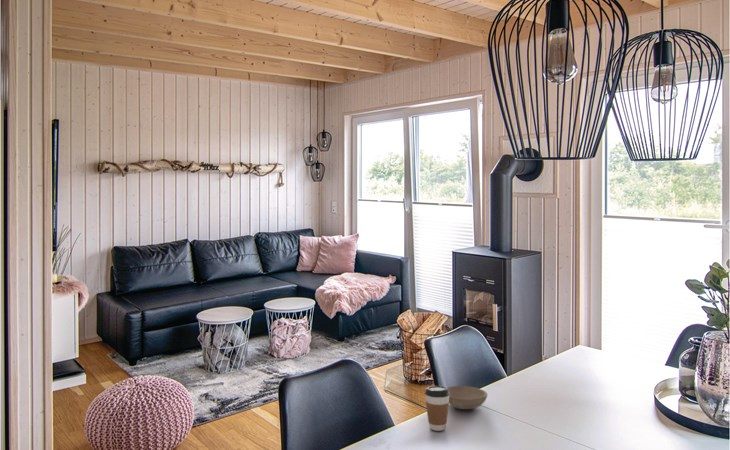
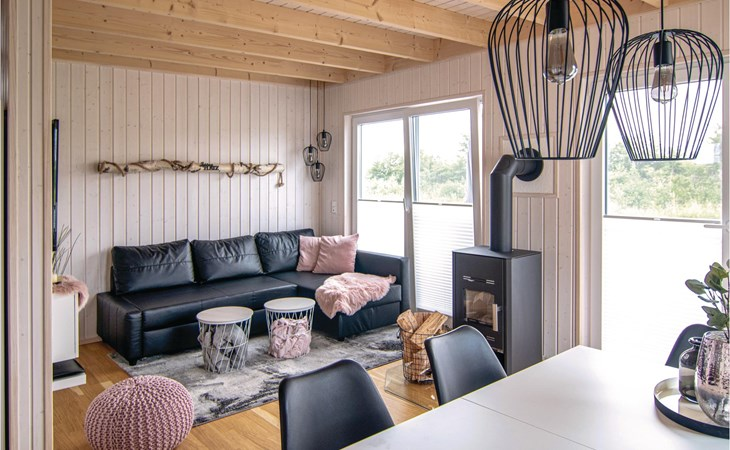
- bowl (464, 399)
- coffee cup (437, 408)
